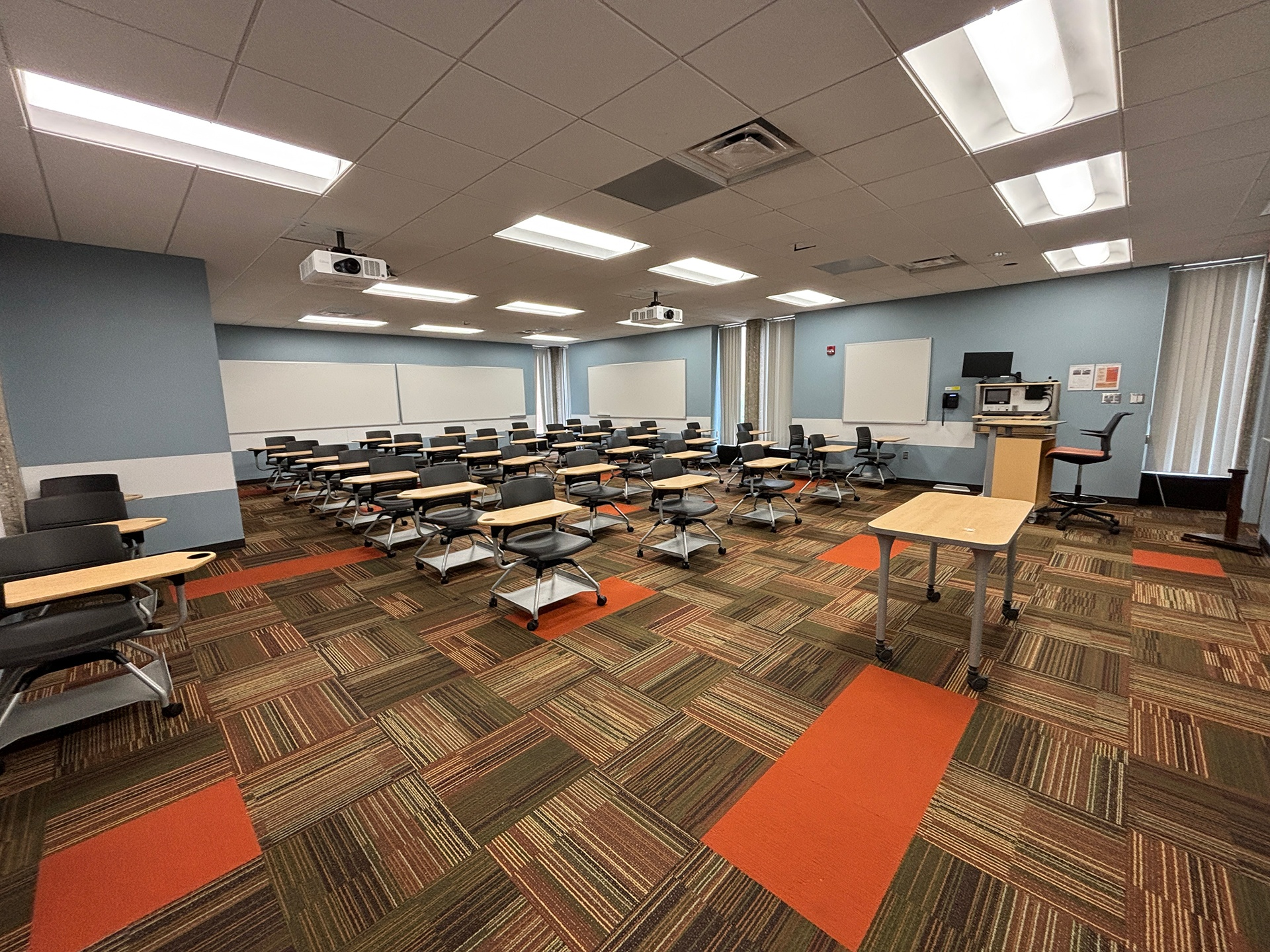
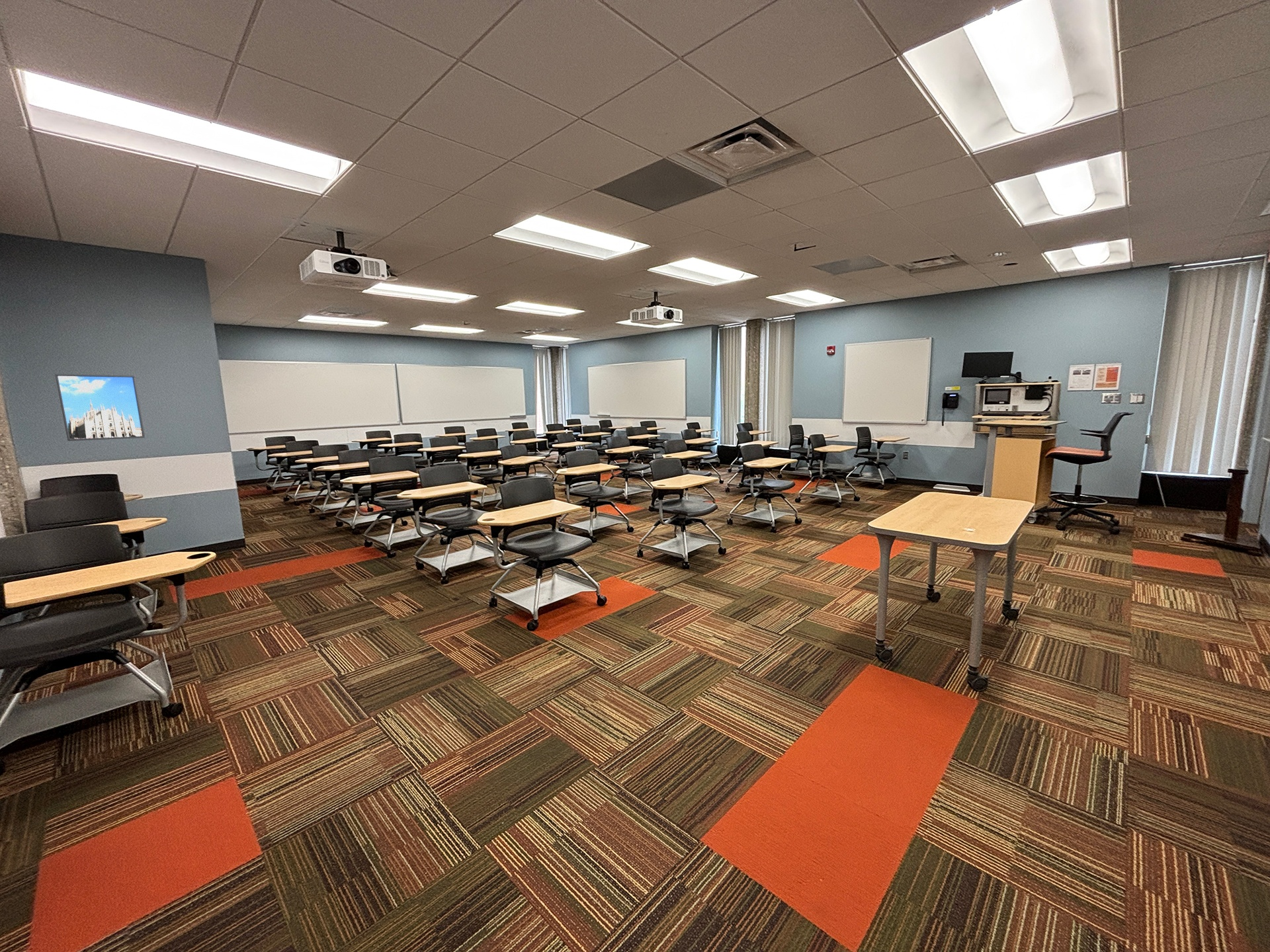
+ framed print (102, 407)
